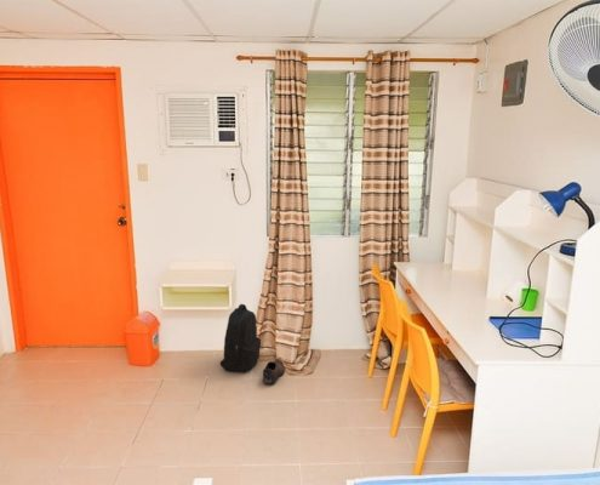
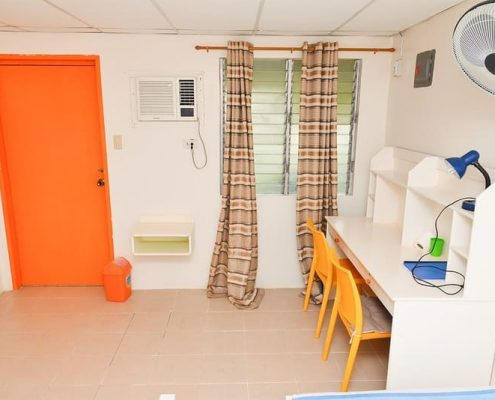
- backpack (241, 335)
- shoe (273, 367)
